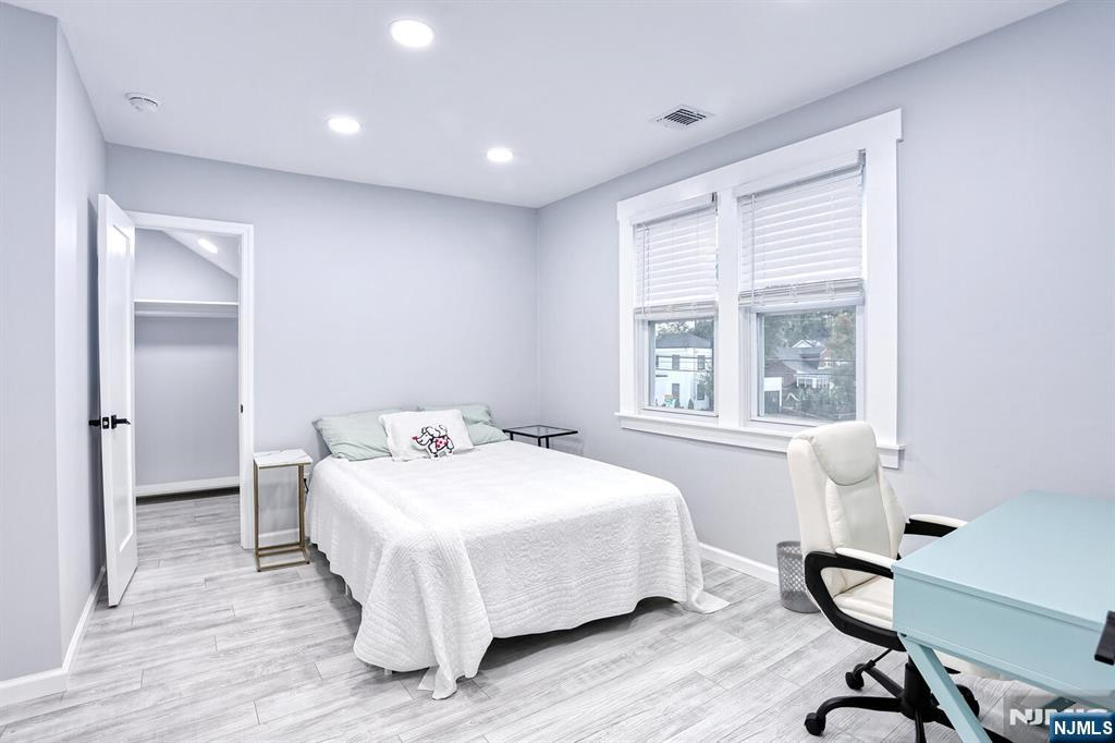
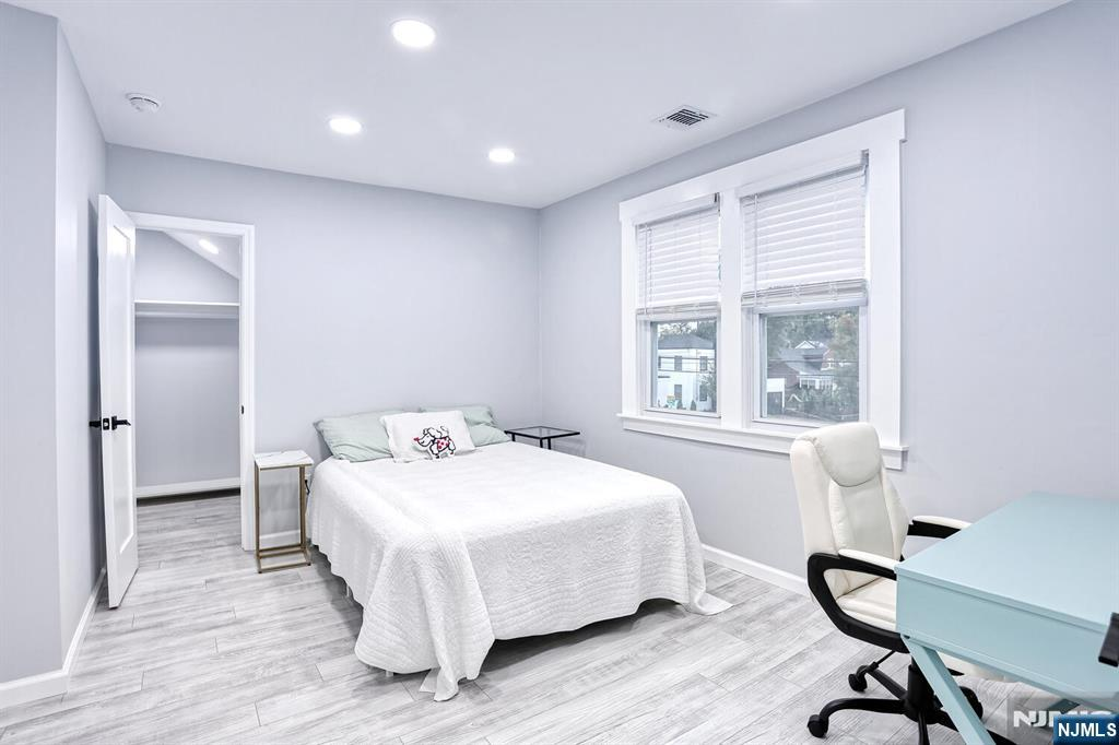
- wastebasket (800, 575)
